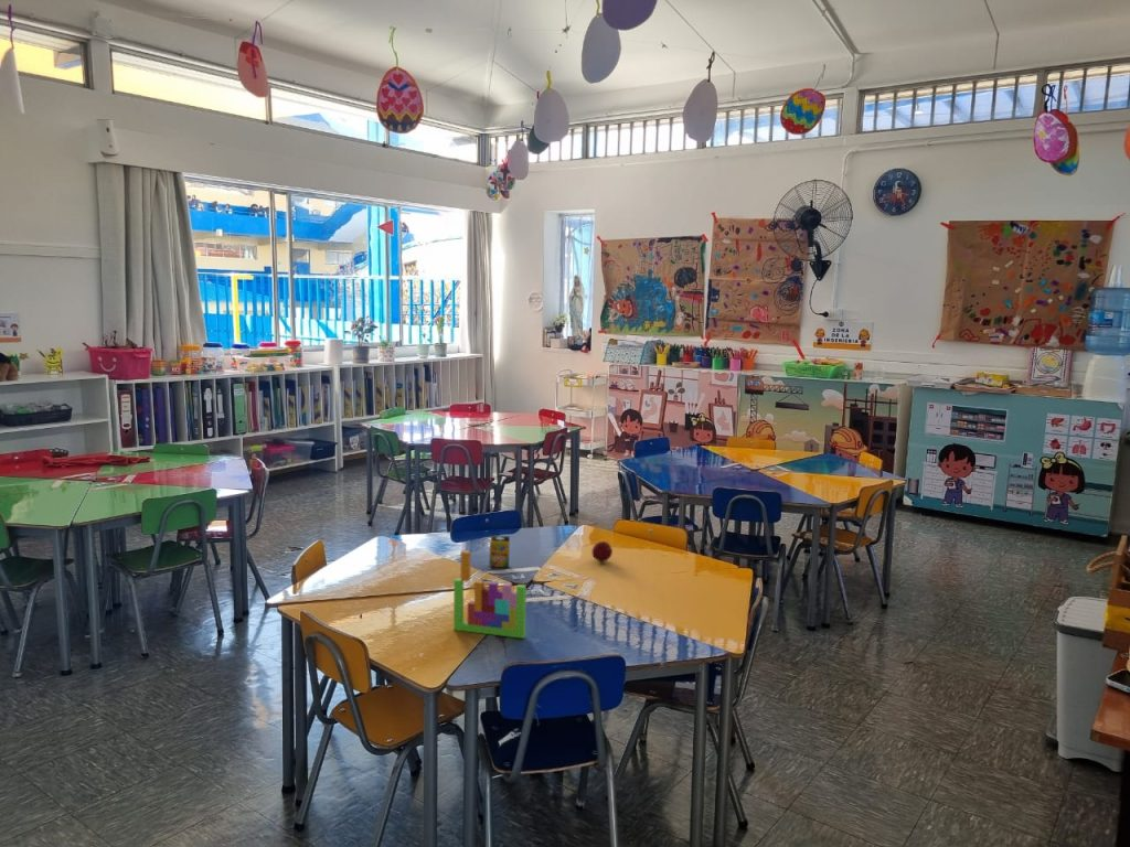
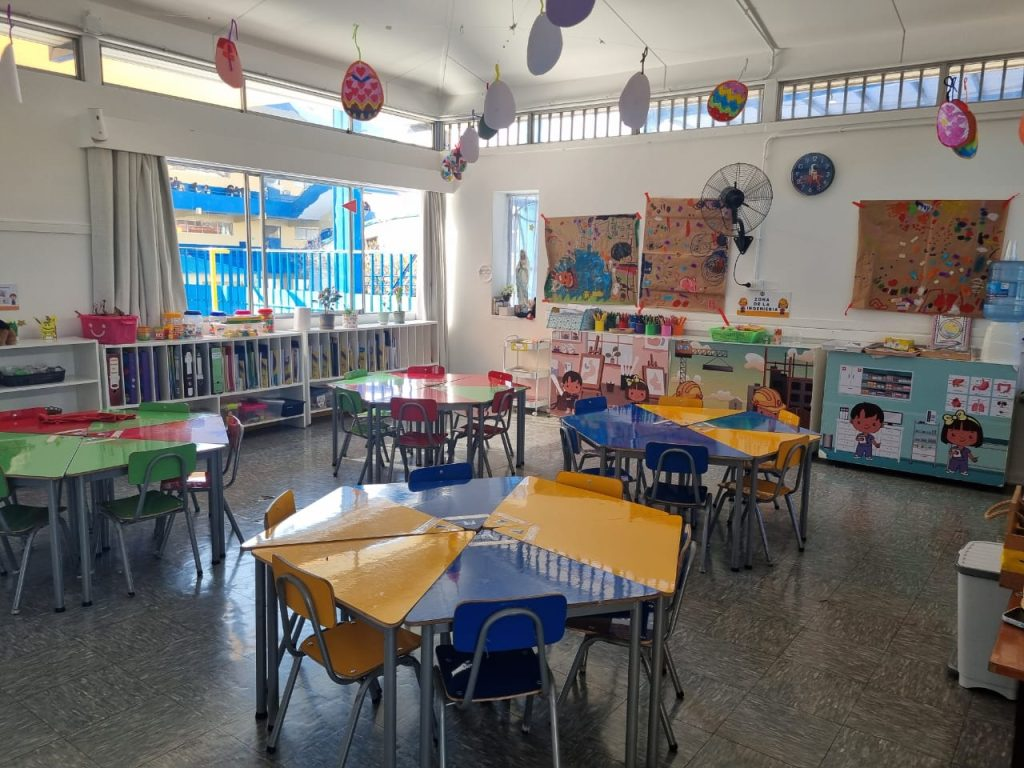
- crayon box (499, 550)
- toy blocks (489, 593)
- apple (601, 551)
